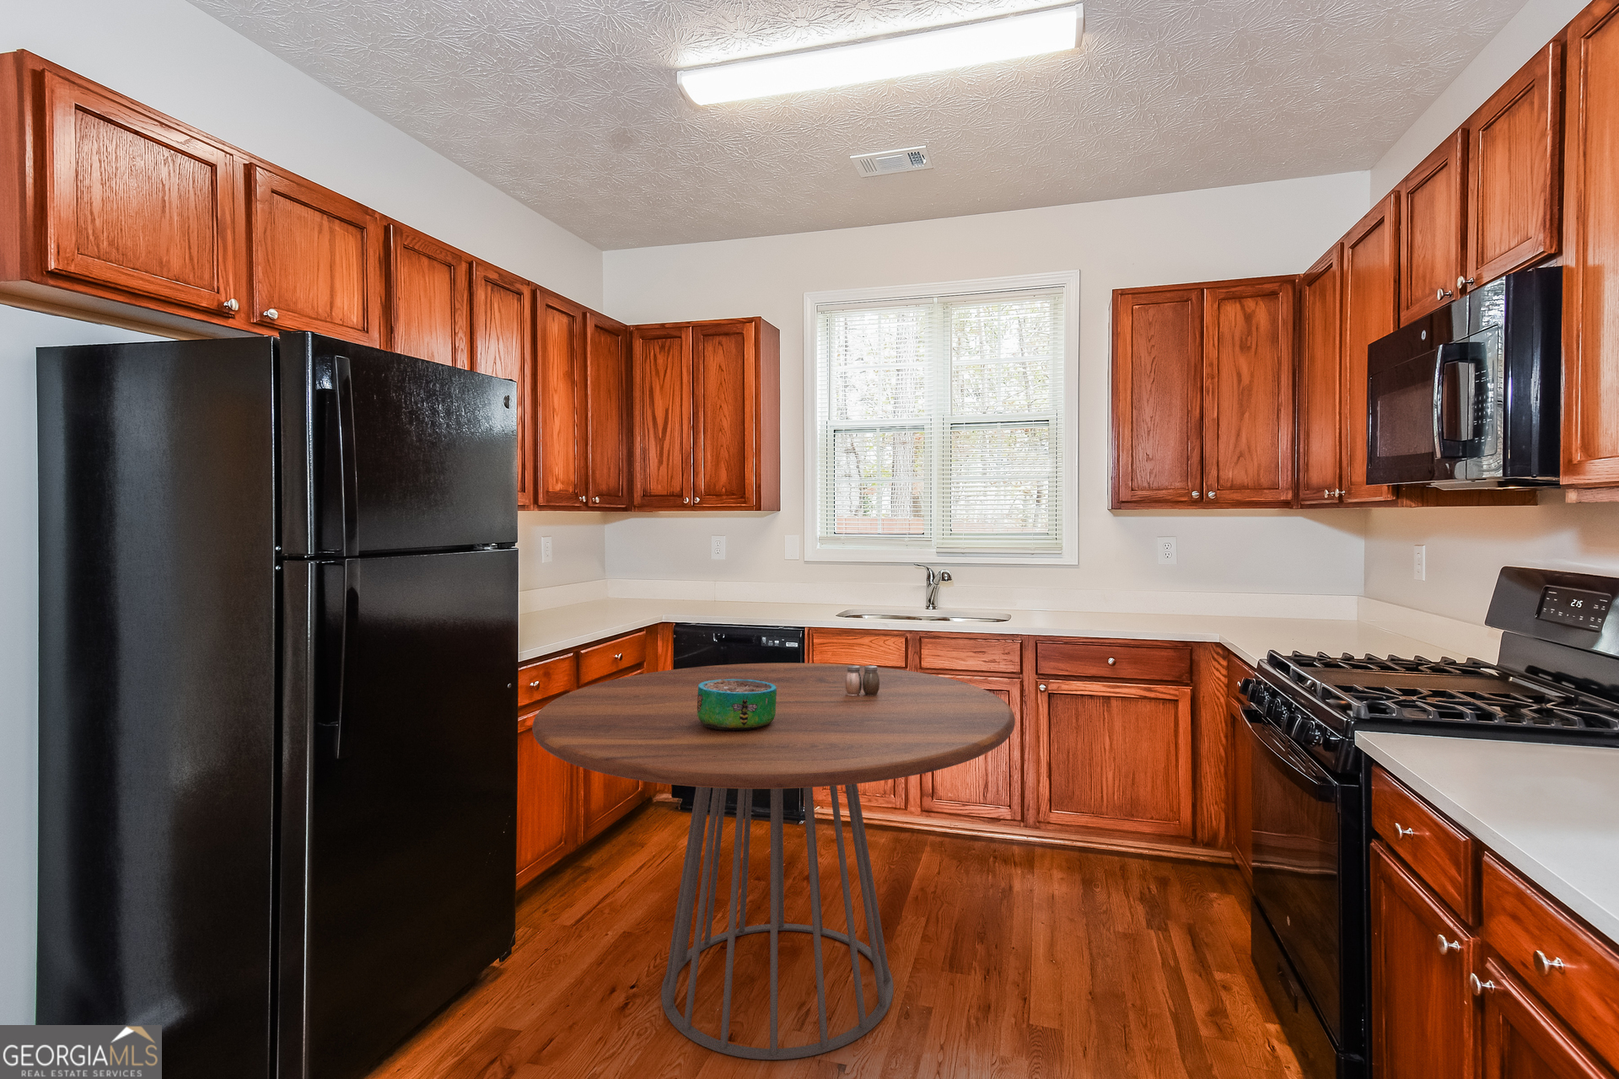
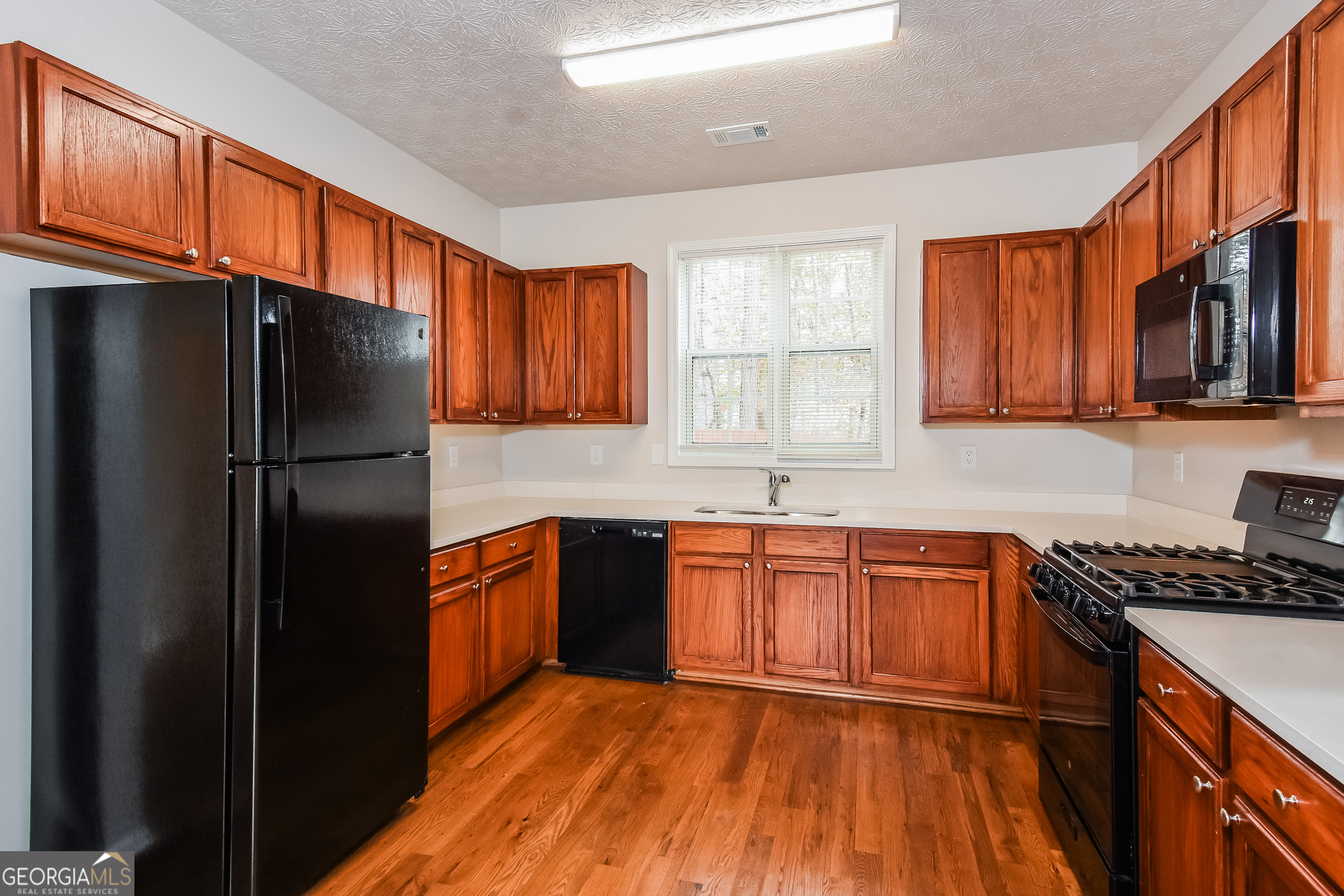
- decorative bowl (736, 702)
- salt and pepper shaker (863, 679)
- dining table (777, 843)
